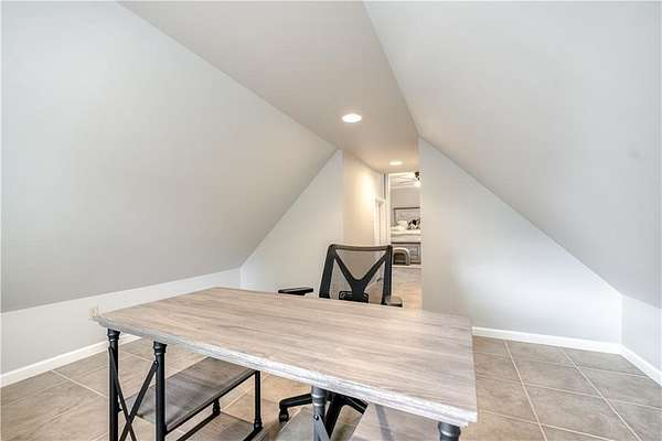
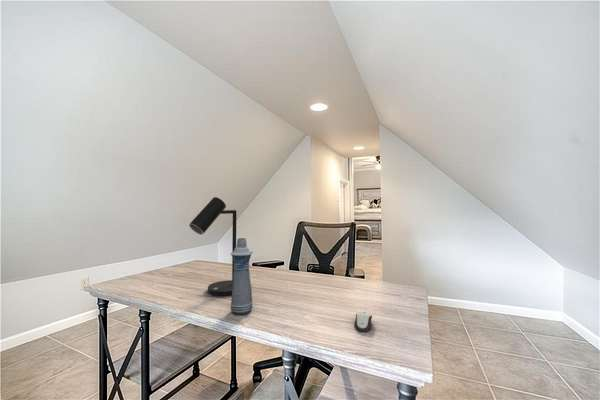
+ computer mouse (363, 319)
+ desk lamp (232, 245)
+ bottle (241, 274)
